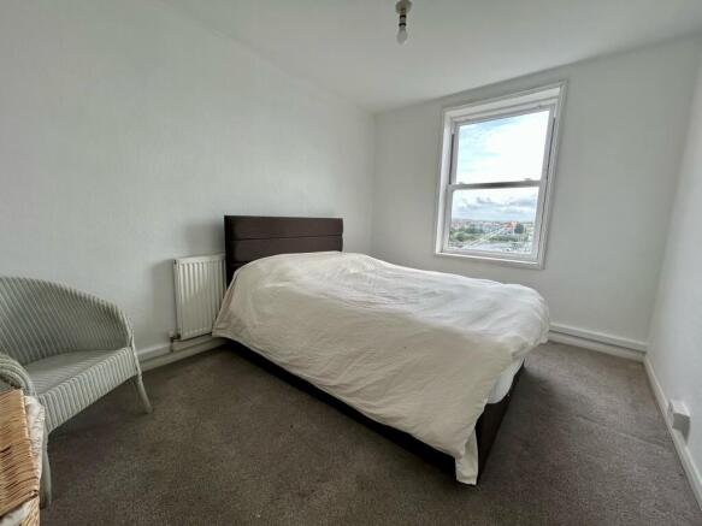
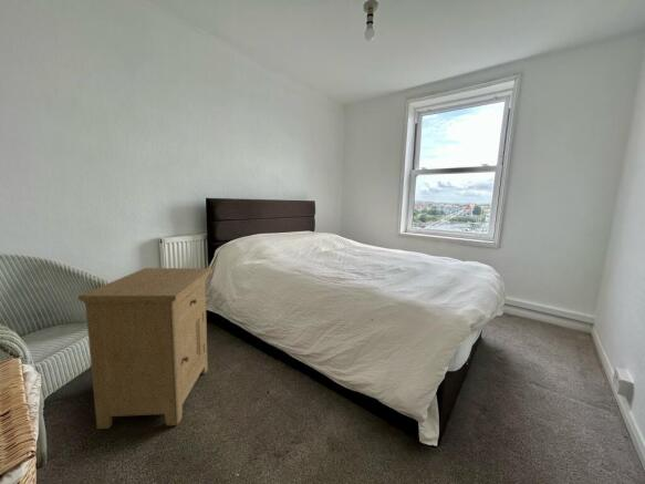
+ nightstand (160, 339)
